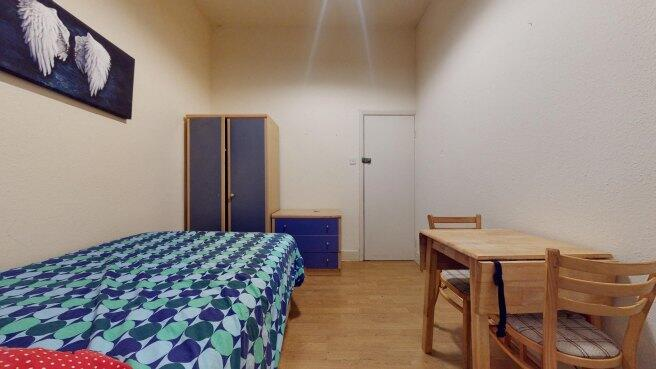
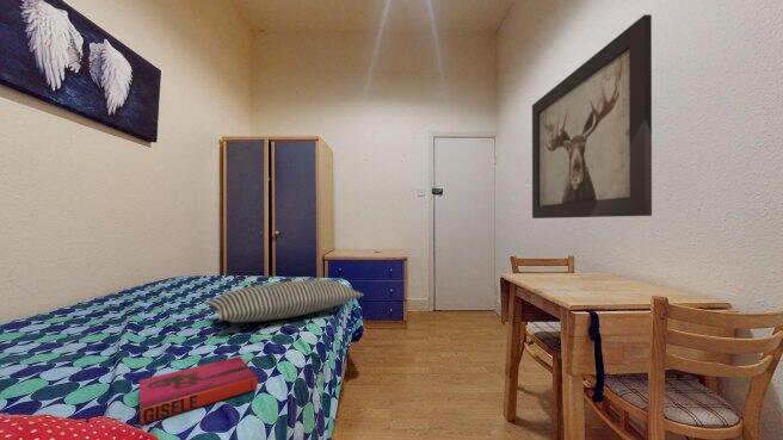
+ pillow (288, 298)
+ hardback book (198, 384)
+ wall art (574, 144)
